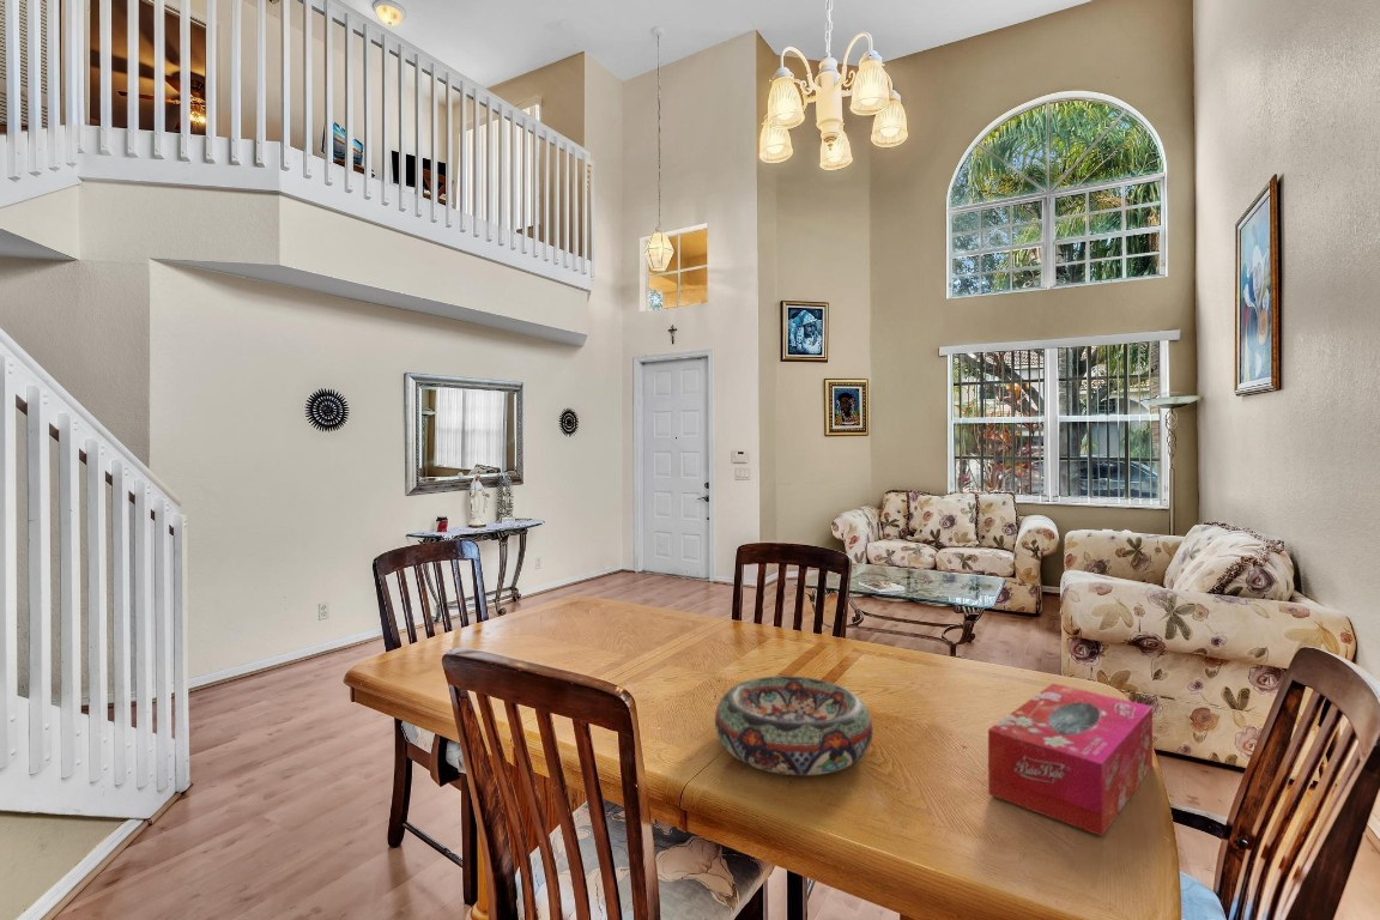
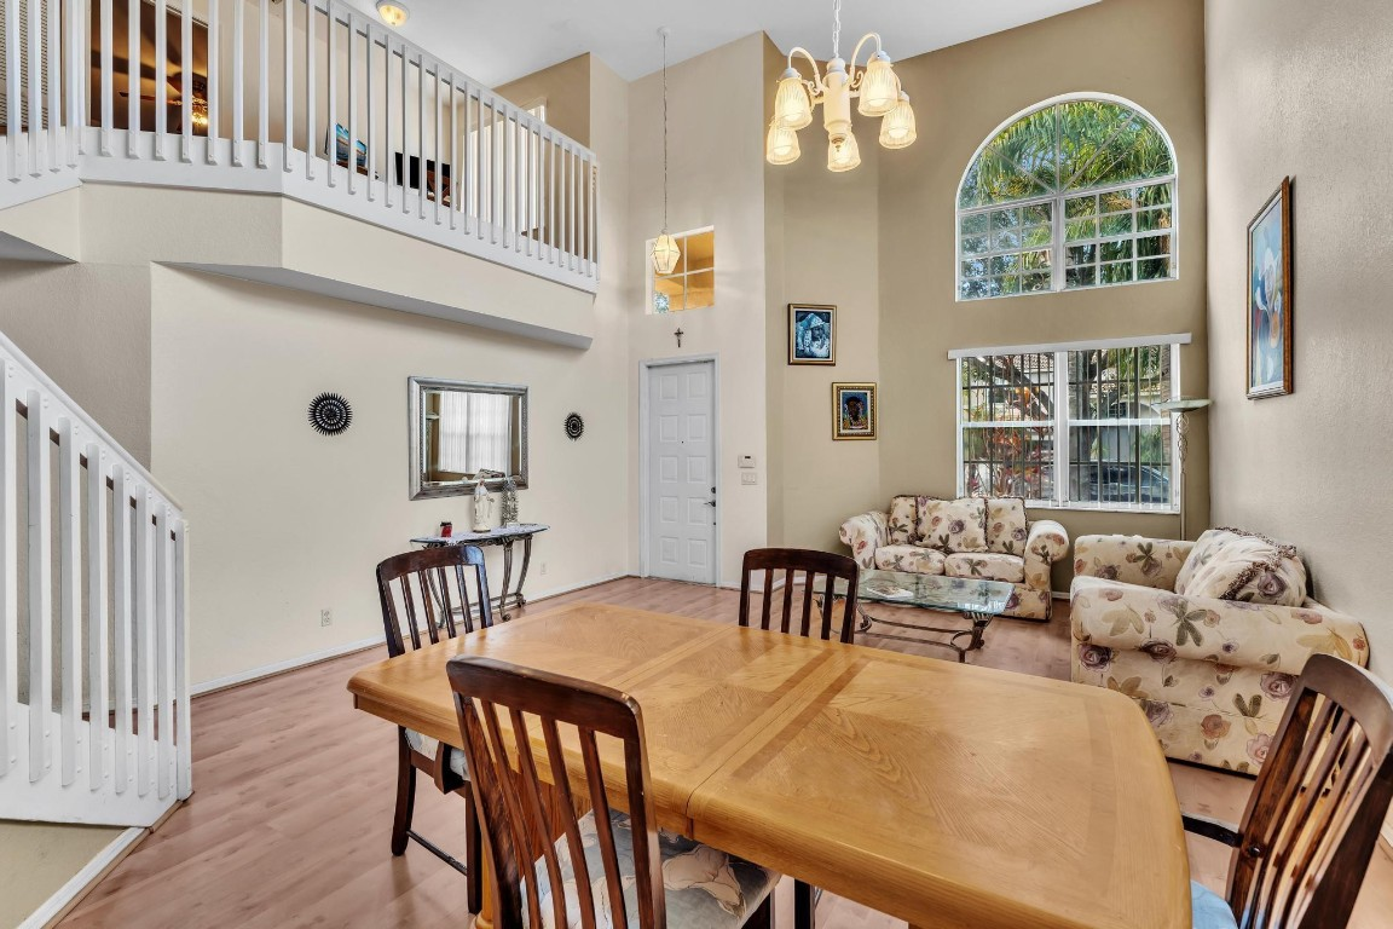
- decorative bowl (792, 721)
- tissue box (1073, 748)
